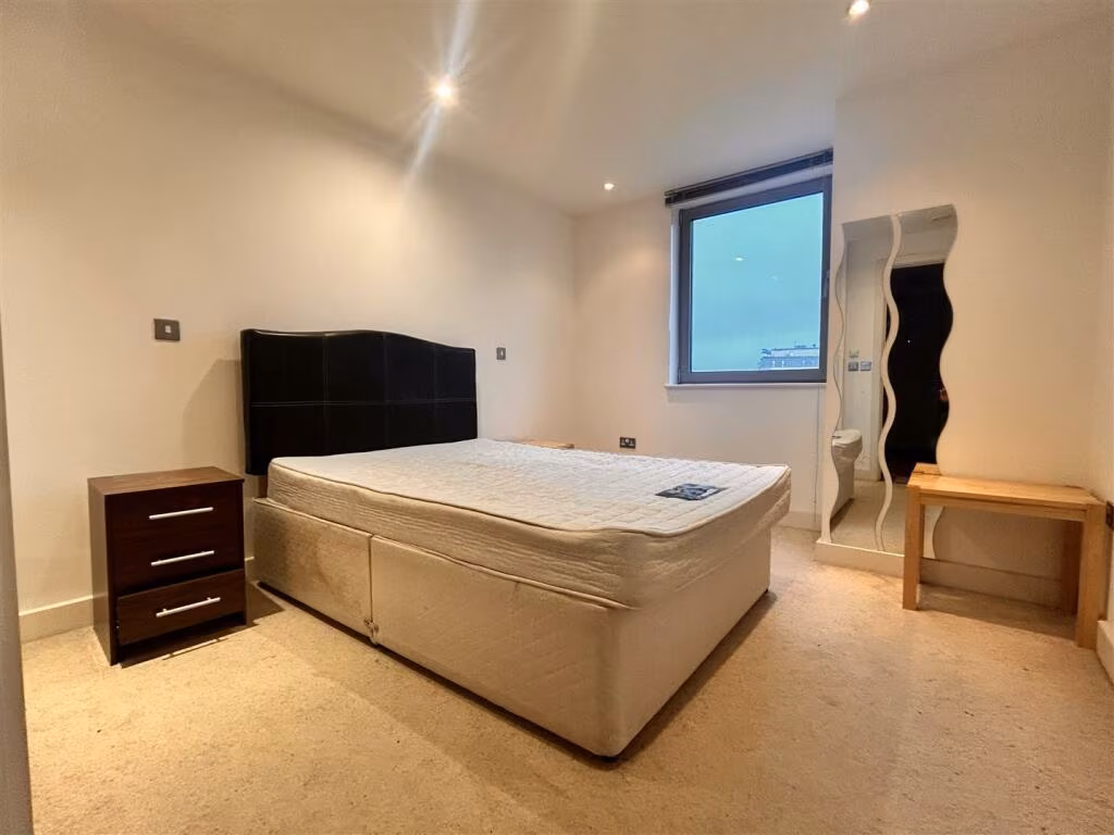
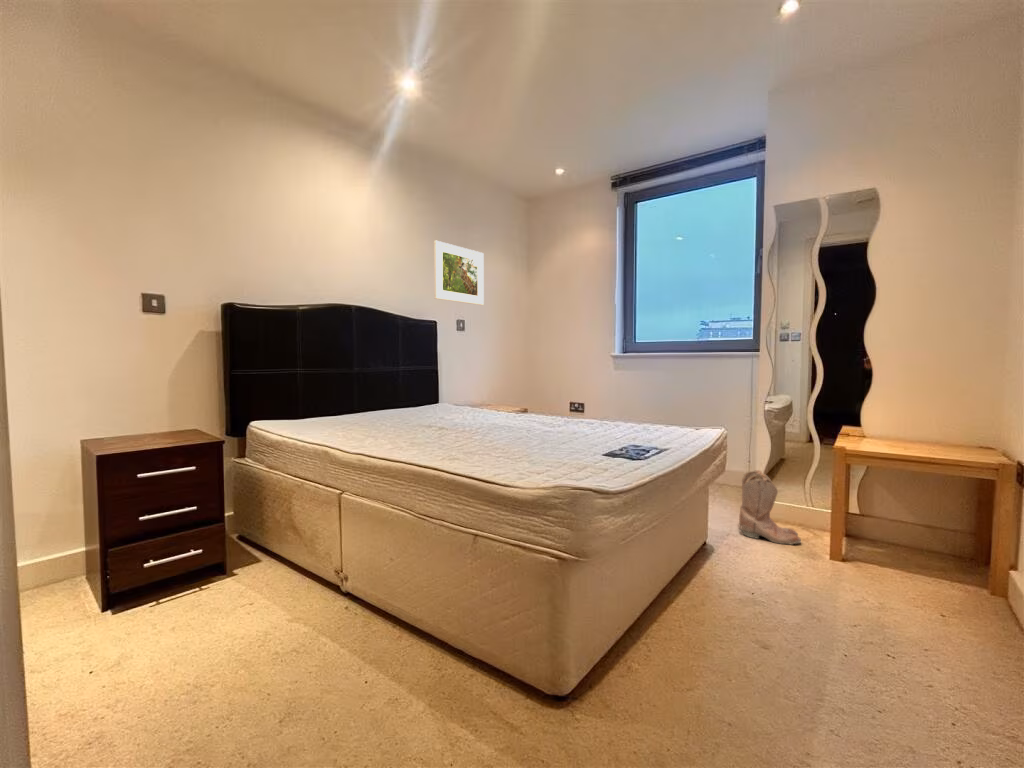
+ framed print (460, 274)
+ boots (770, 504)
